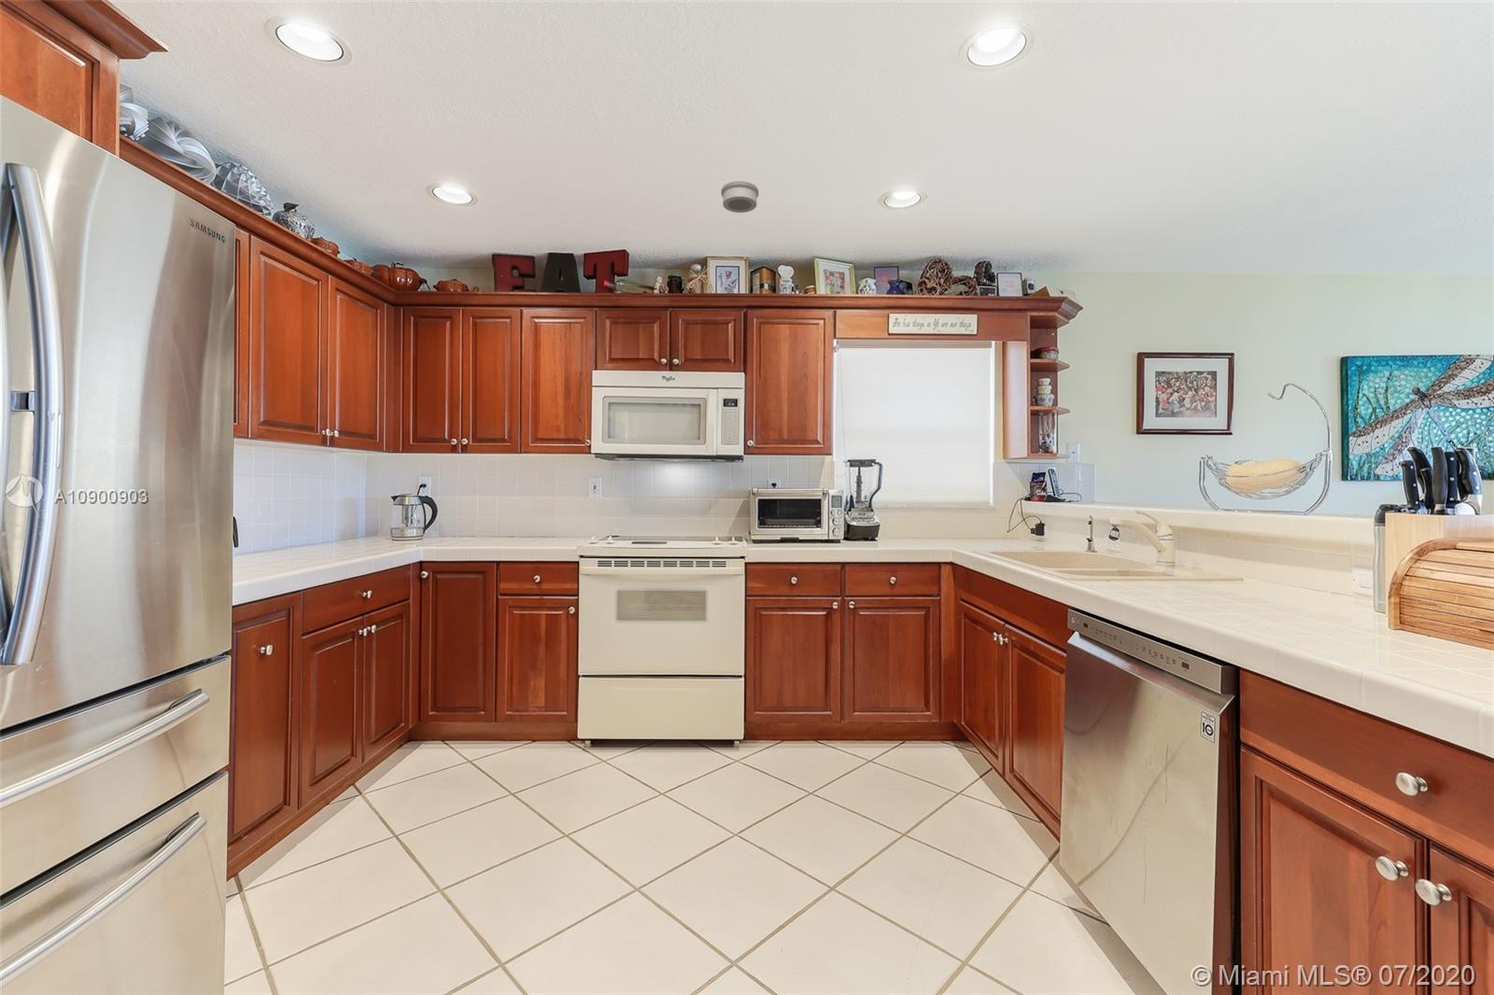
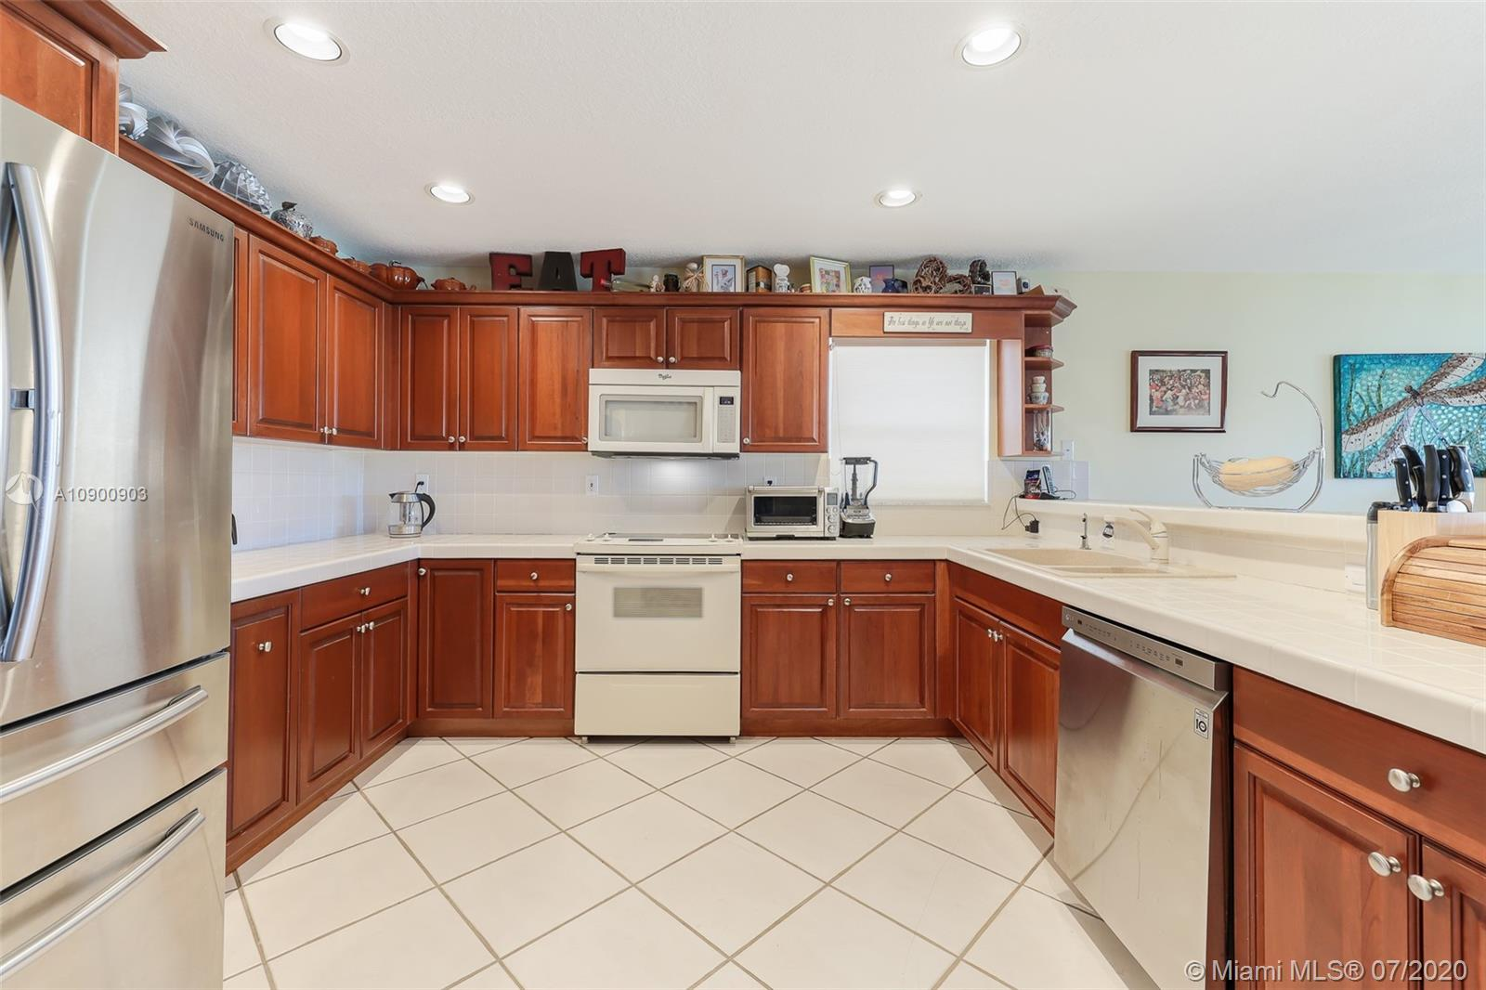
- smoke detector (740, 194)
